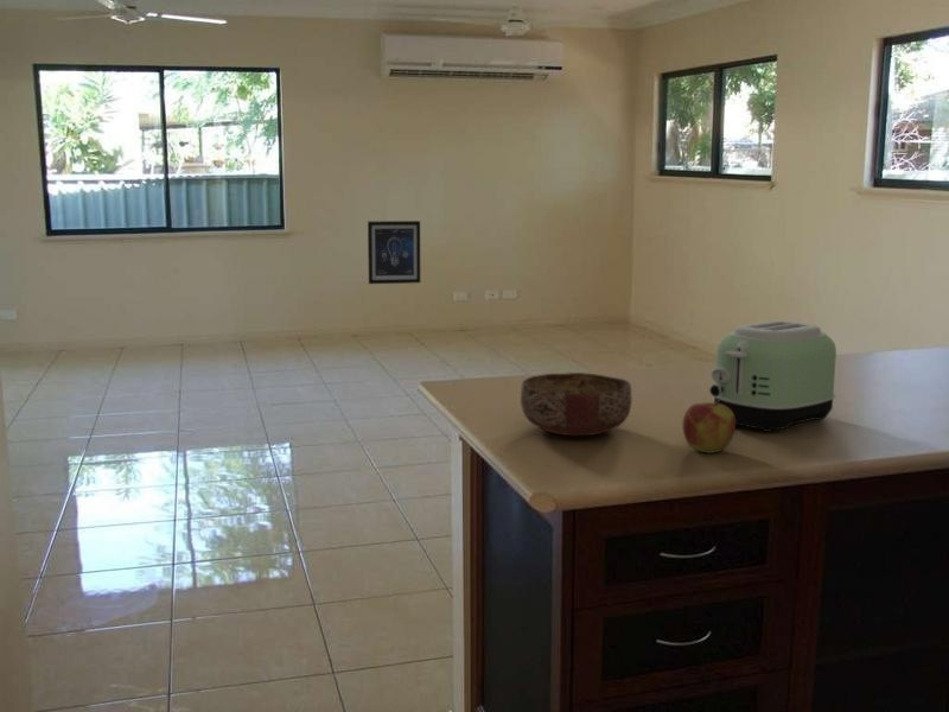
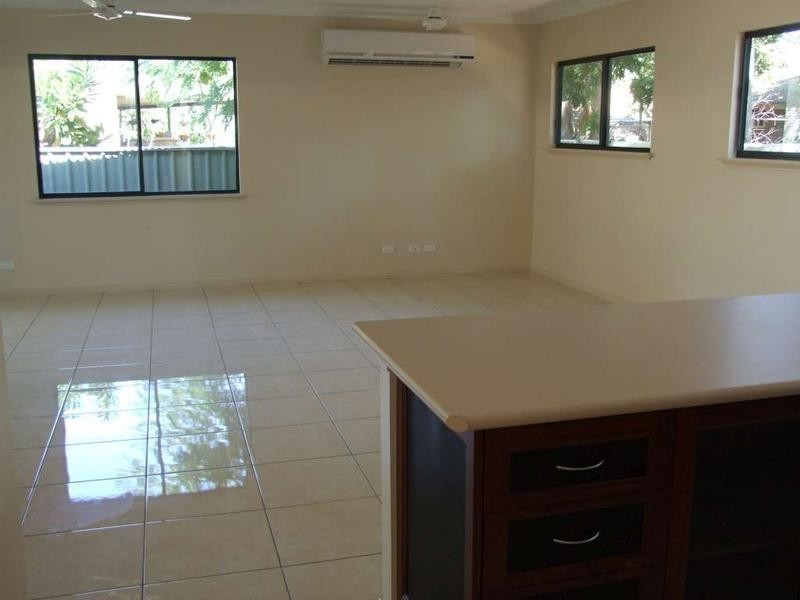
- bowl (575, 406)
- toaster (771, 374)
- apple (708, 424)
- wall art (394, 252)
